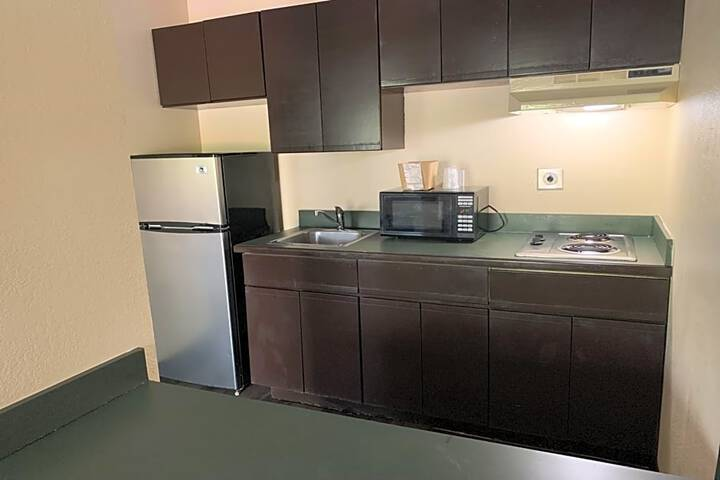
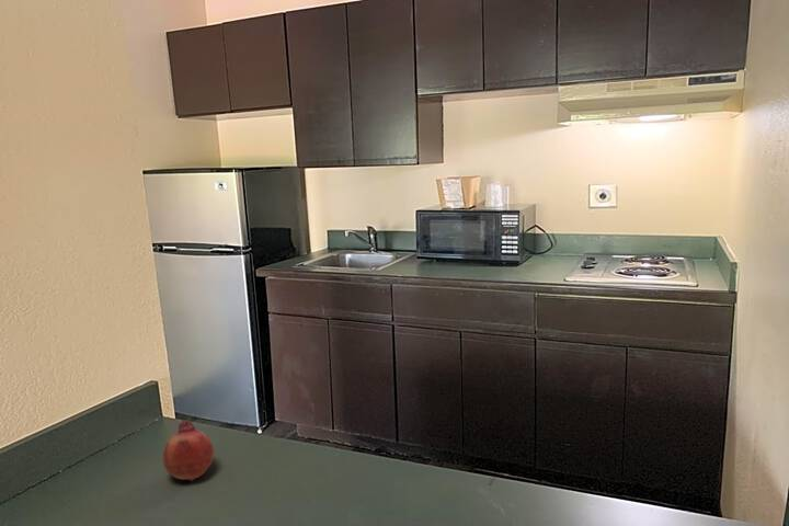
+ fruit (187, 450)
